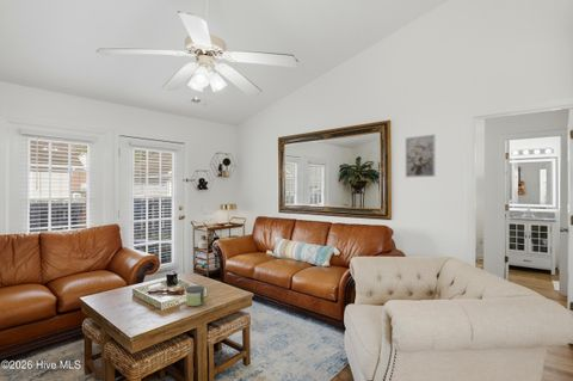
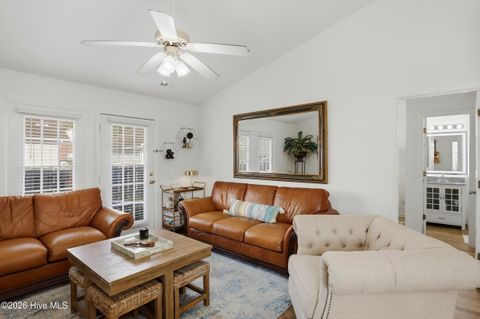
- candle (195, 295)
- wall art (419, 156)
